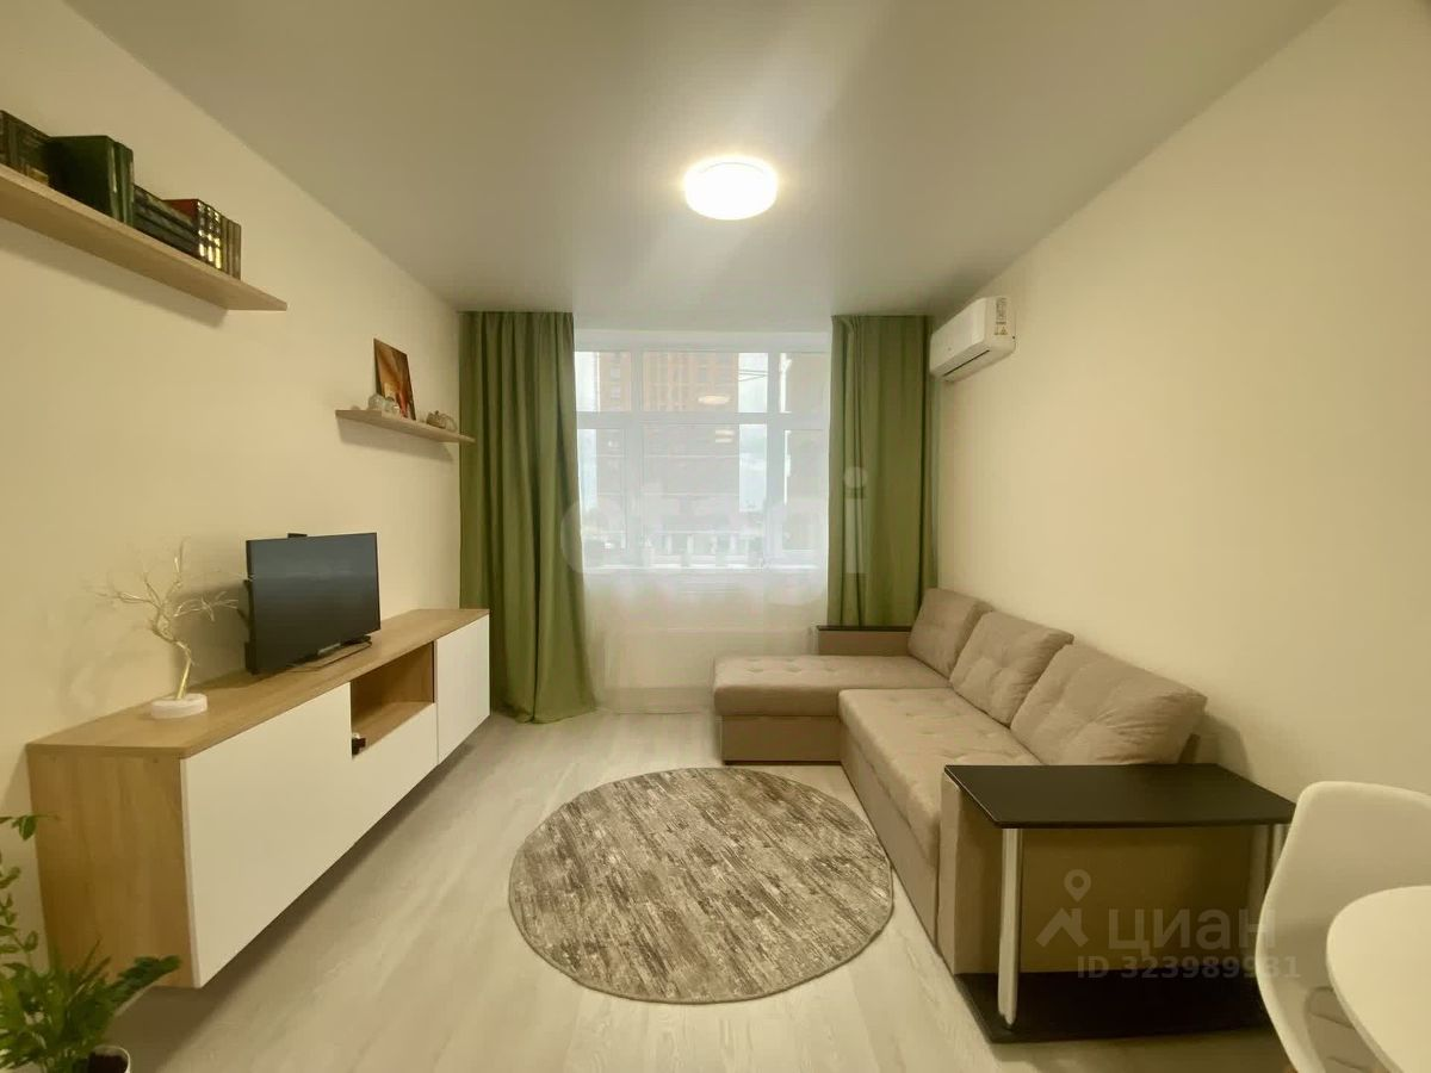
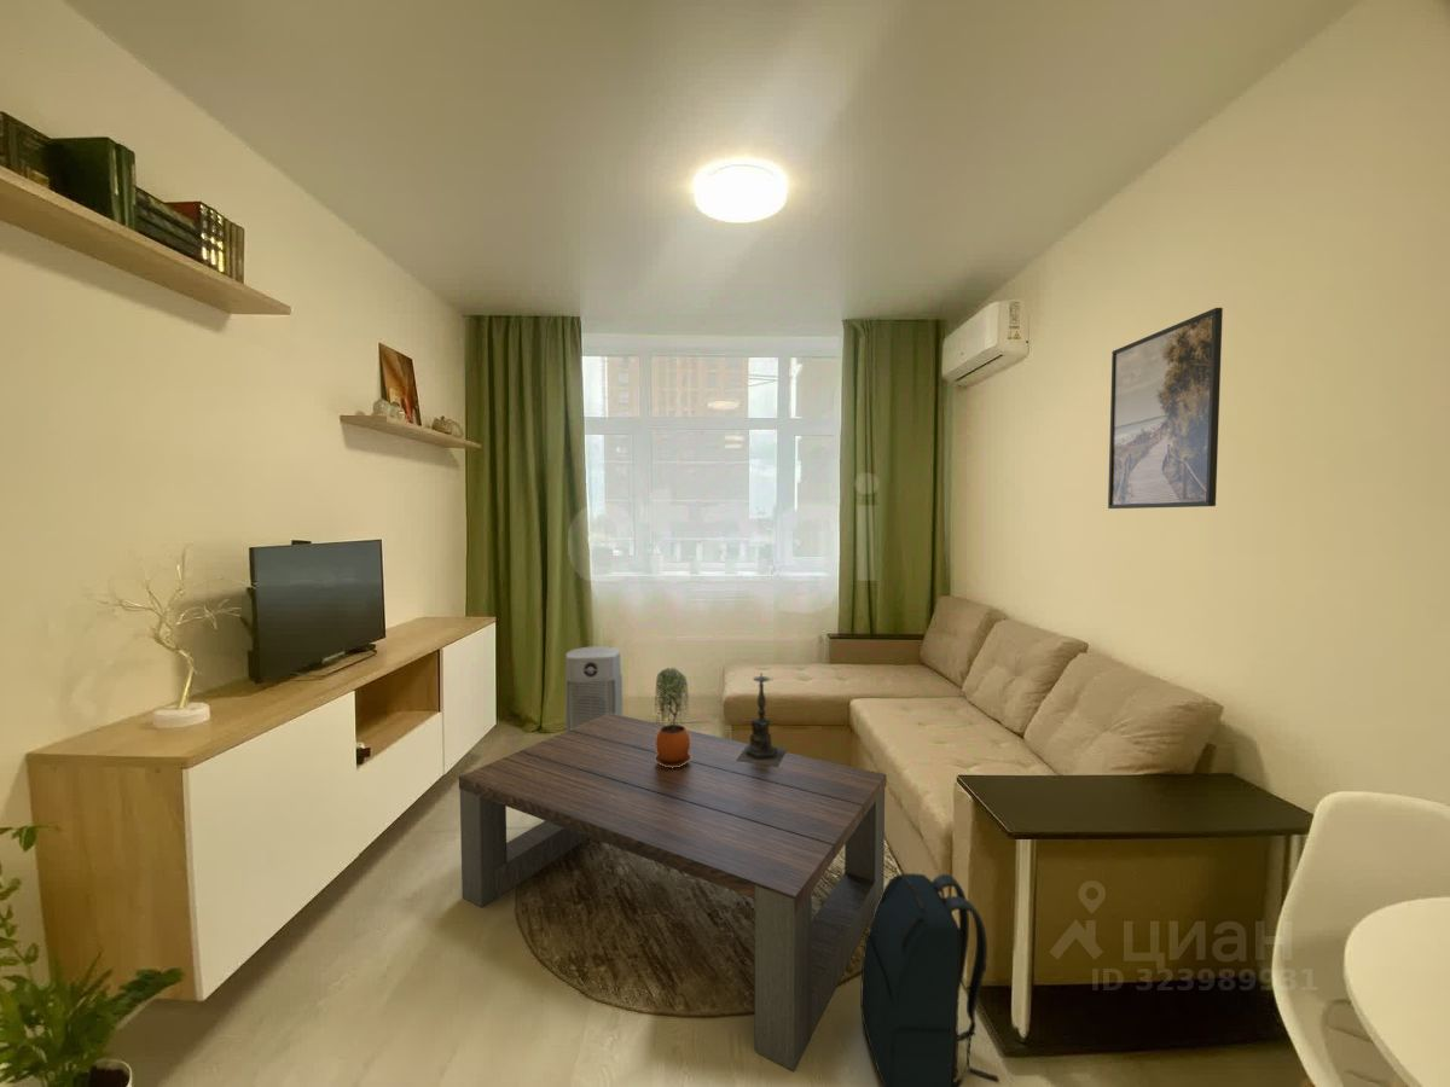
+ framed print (1158, 419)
+ air purifier (593, 697)
+ candle holder (762, 709)
+ coffee table (673, 836)
+ backpack (928, 970)
+ potted plant (668, 716)
